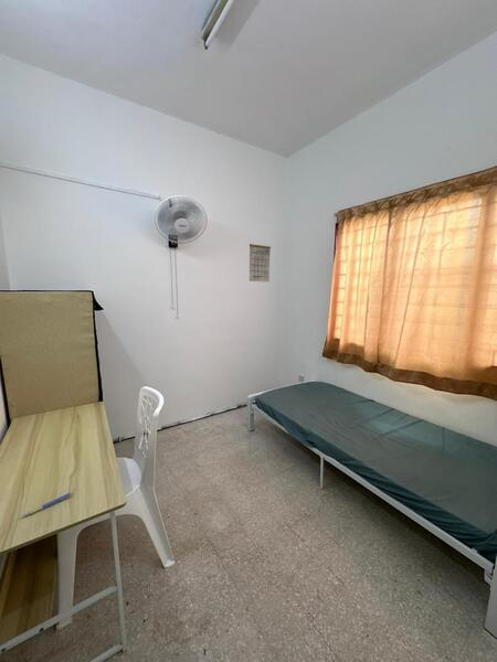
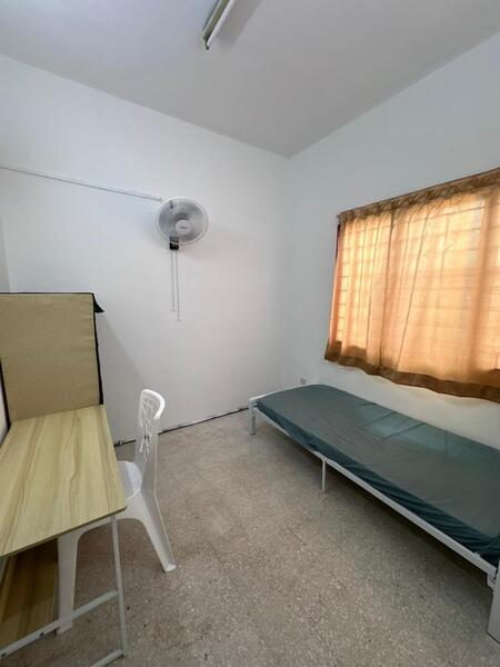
- calendar (260, 259)
- pen (49, 503)
